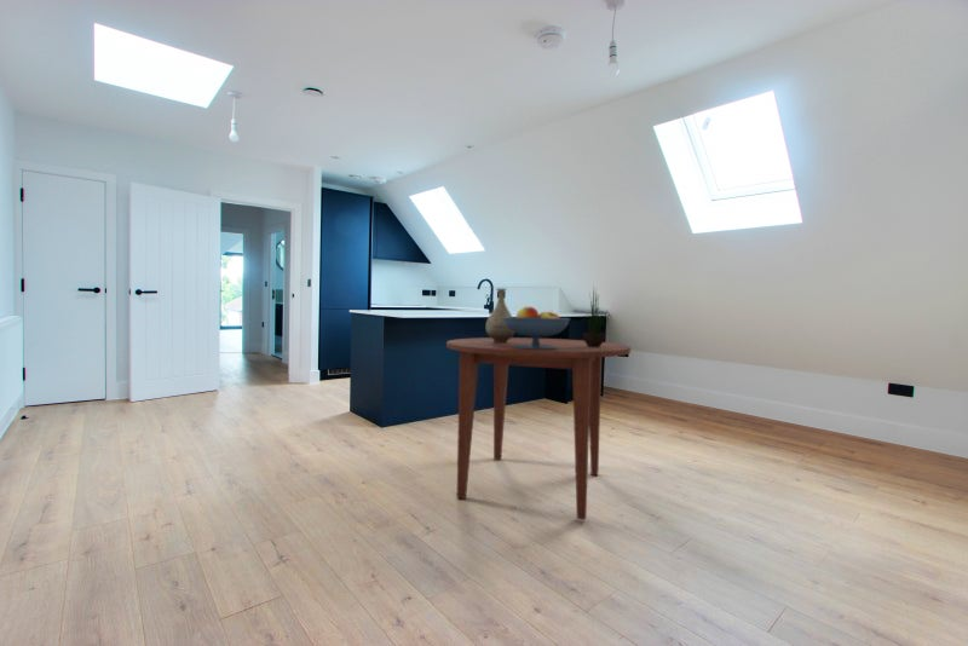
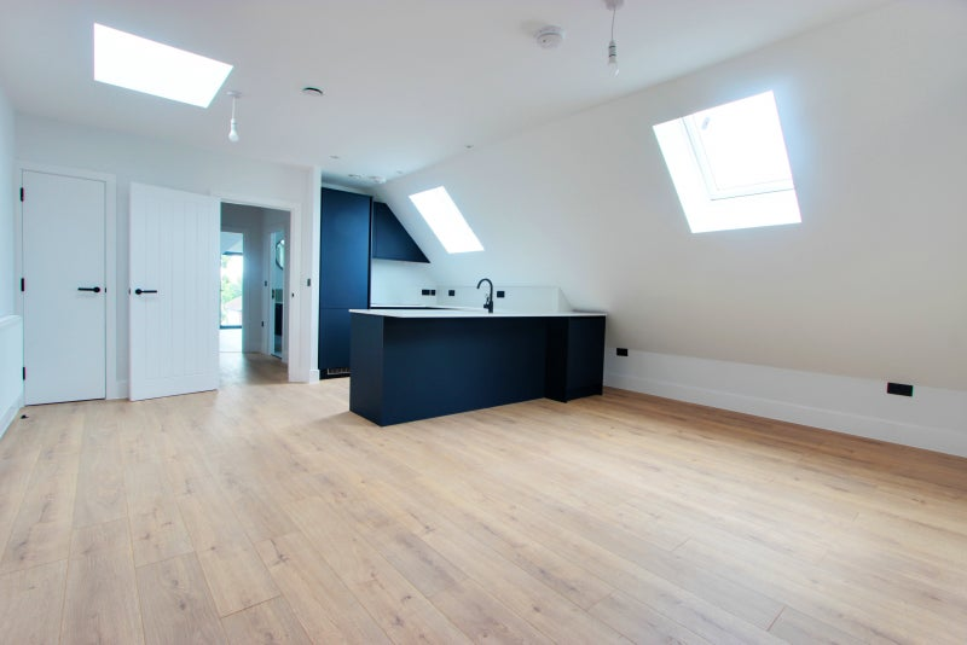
- potted plant (597, 312)
- vase (501, 315)
- fruit bowl (536, 327)
- dining table (505, 408)
